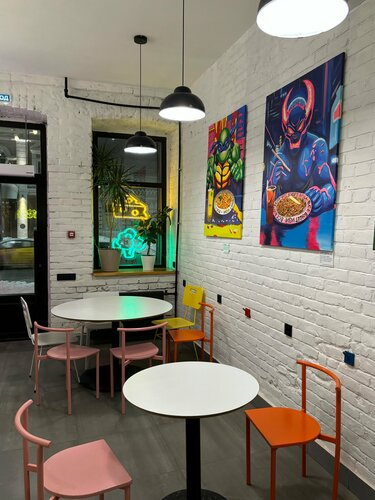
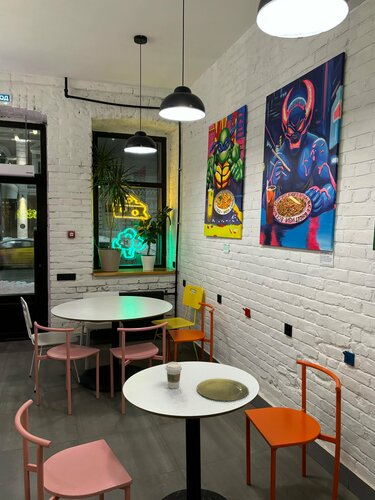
+ coffee cup (173, 375)
+ plate (222, 389)
